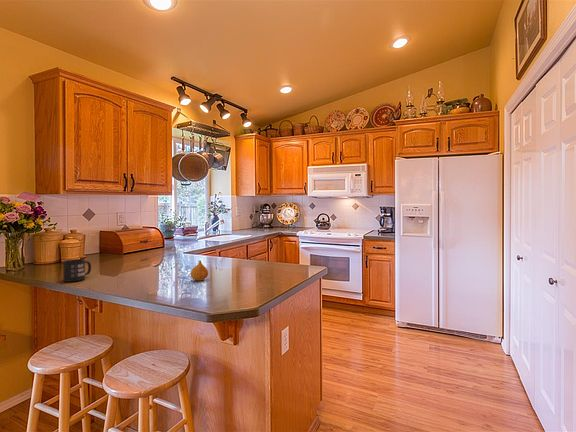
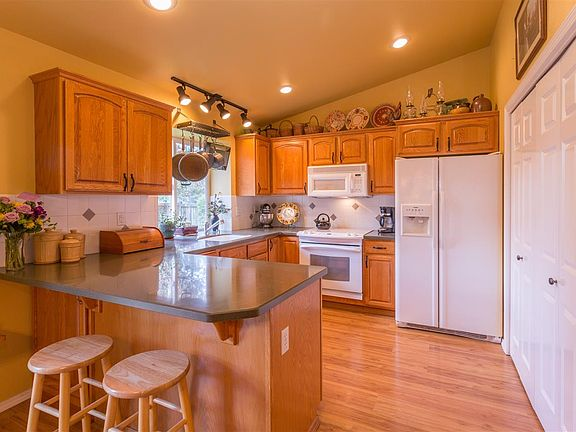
- mug (78, 269)
- fruit (199, 270)
